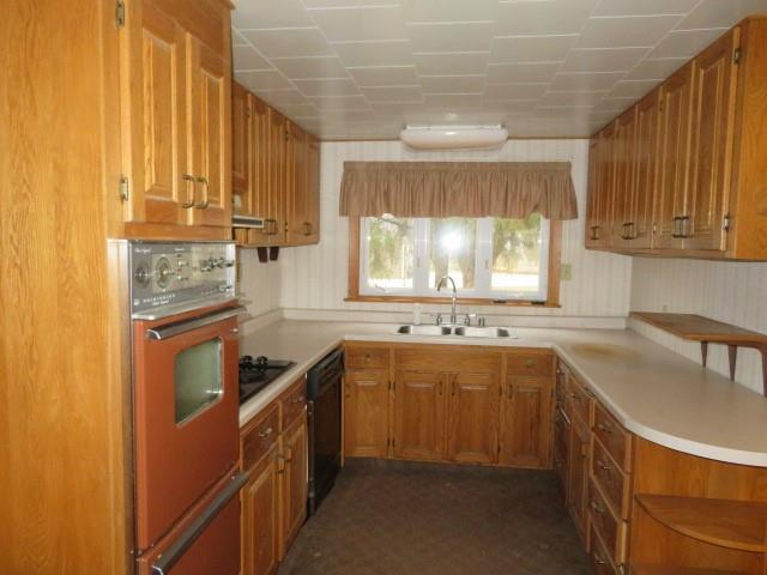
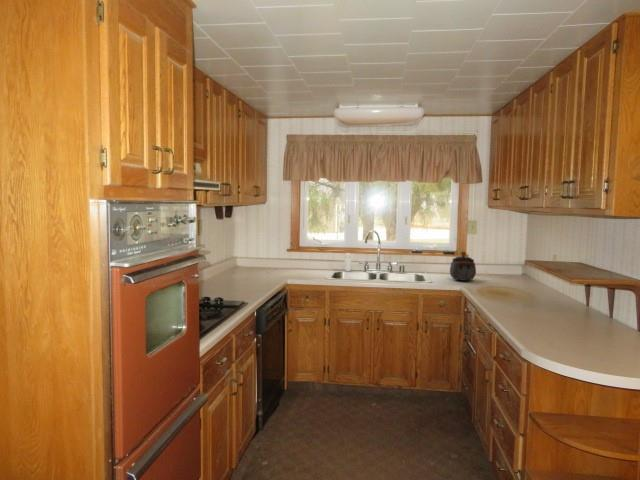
+ kettle (462, 266)
